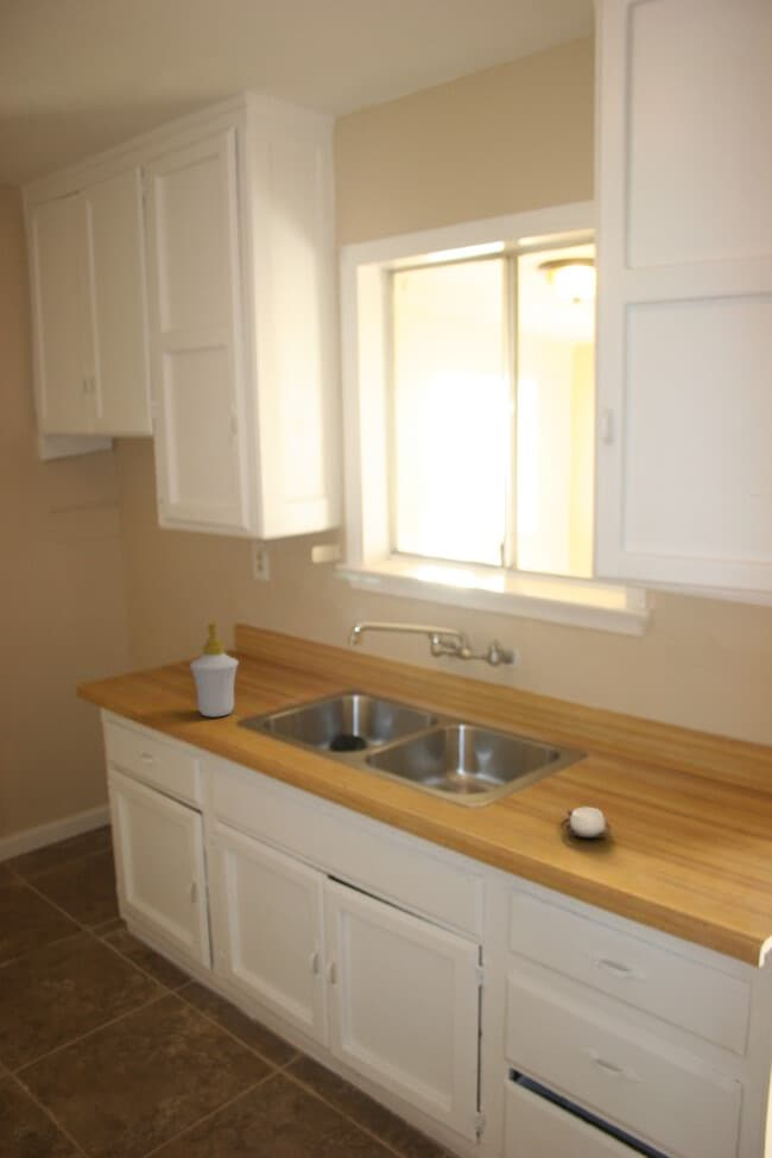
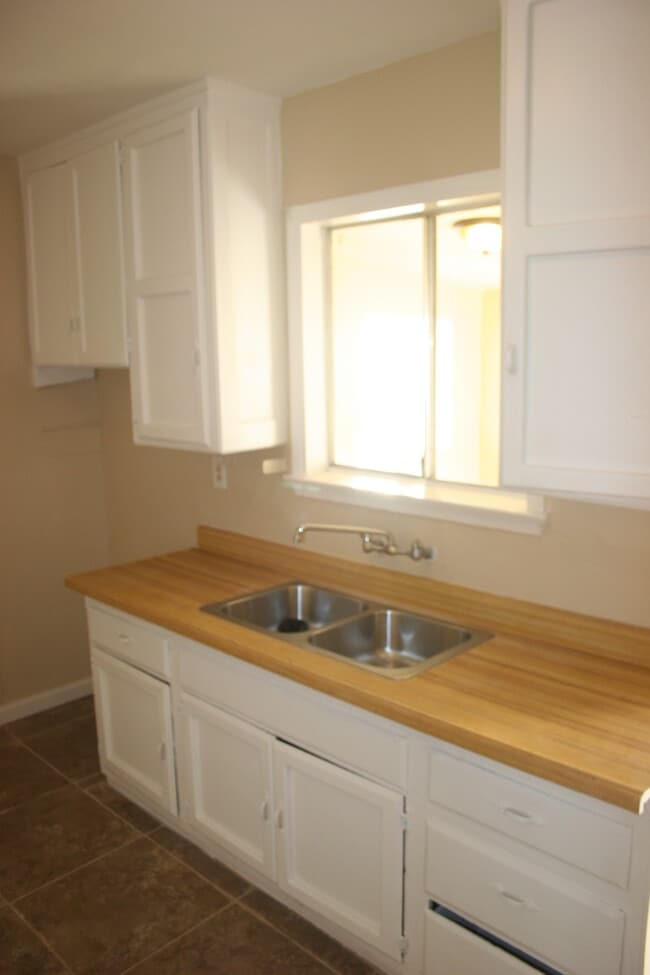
- cup (587, 823)
- soap bottle (214, 667)
